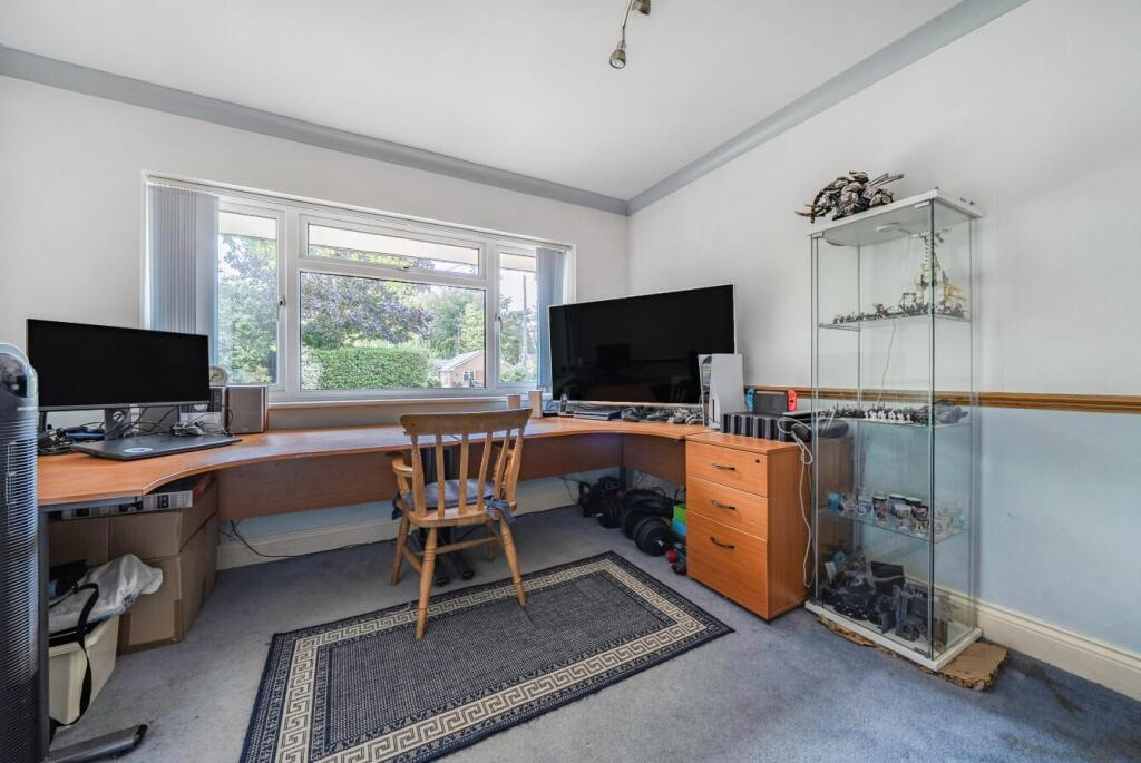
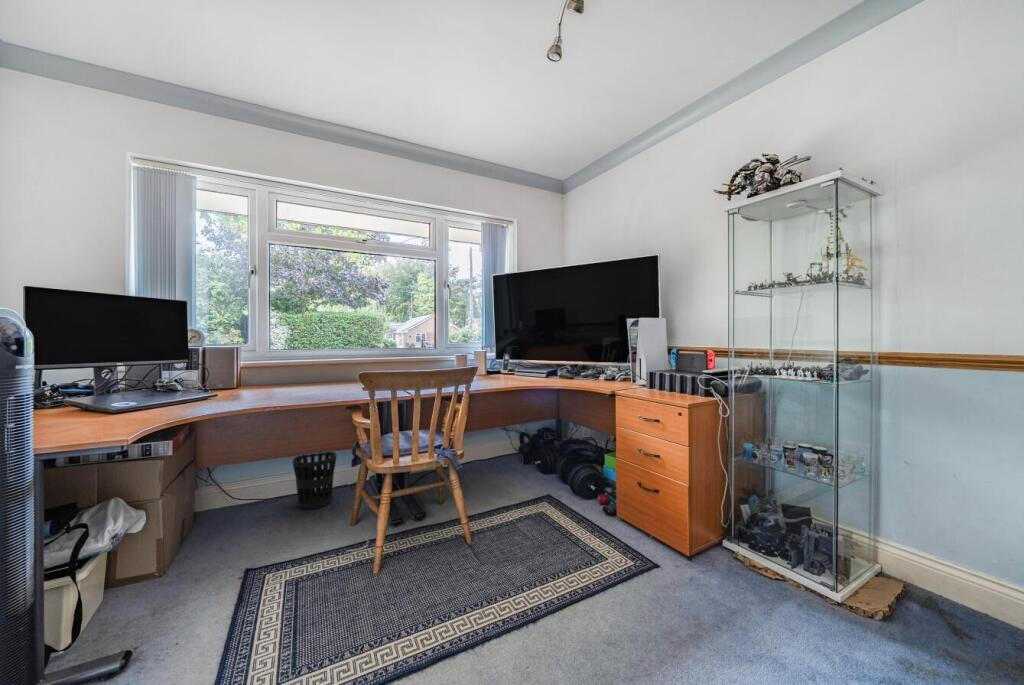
+ wastebasket (314, 479)
